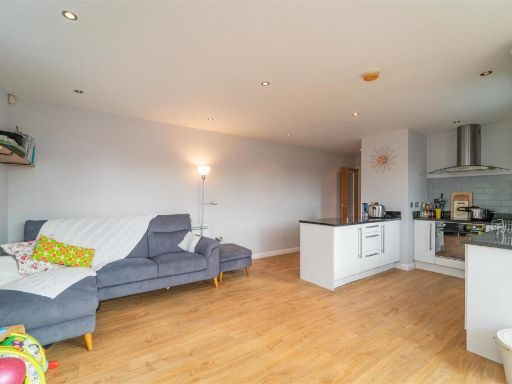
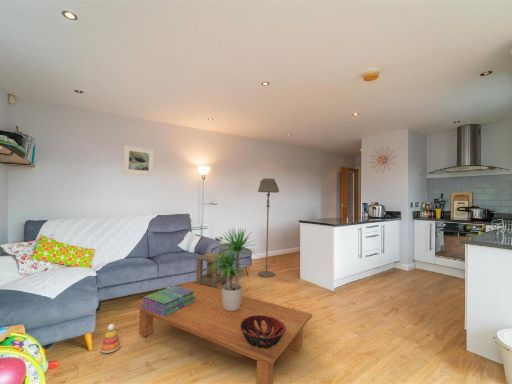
+ stacking toy (111, 336)
+ decorative bowl (262, 332)
+ stack of books (169, 298)
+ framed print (139, 161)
+ floor lamp (267, 226)
+ side table (212, 277)
+ coffee table (217, 324)
+ potted plant (233, 267)
